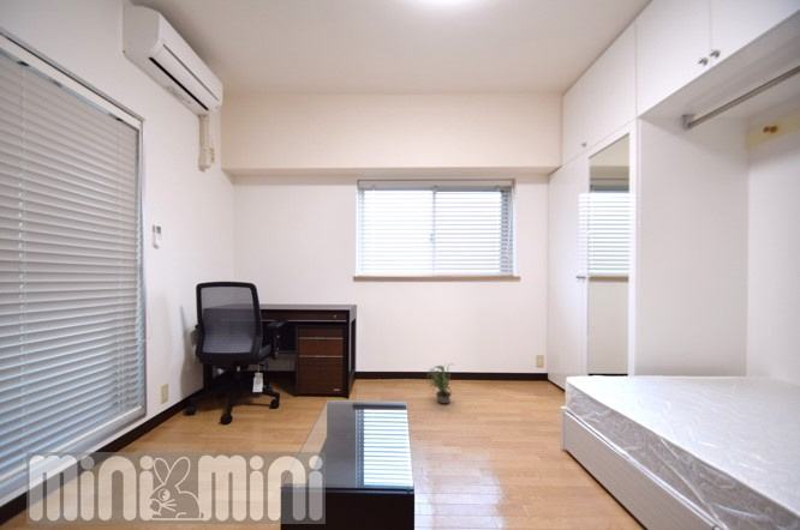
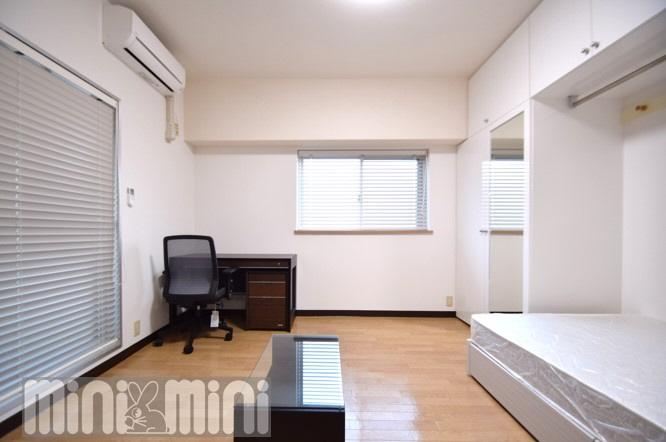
- potted plant (440, 381)
